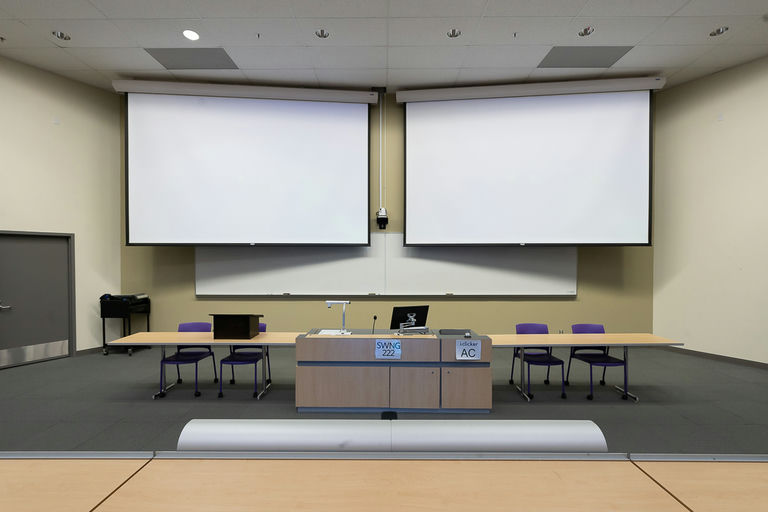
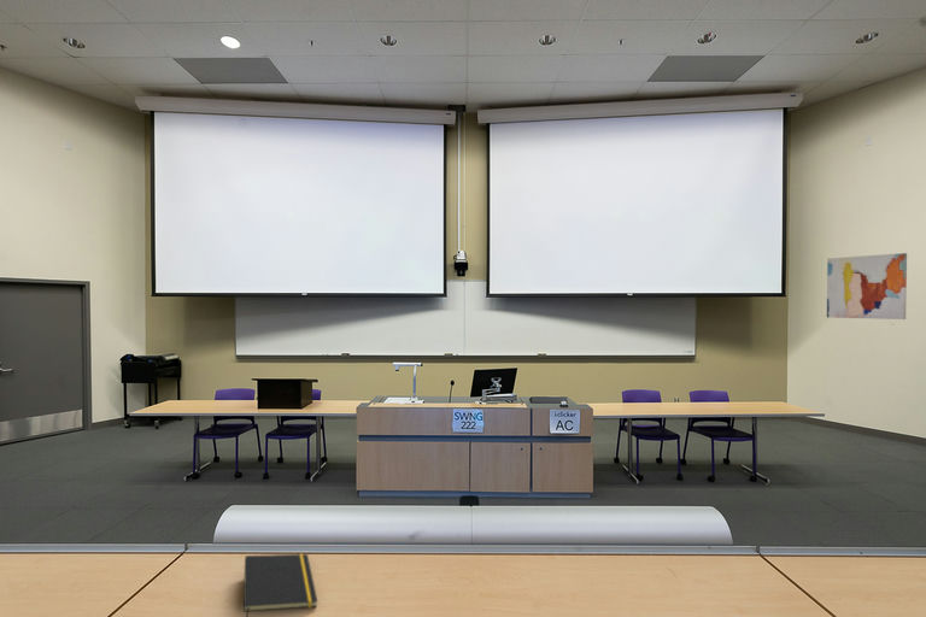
+ notepad (279, 580)
+ wall art (863, 287)
